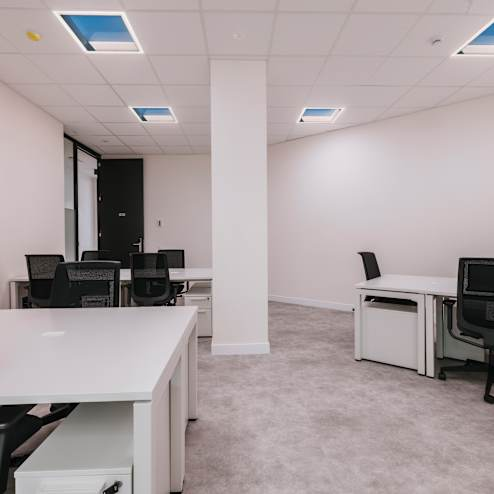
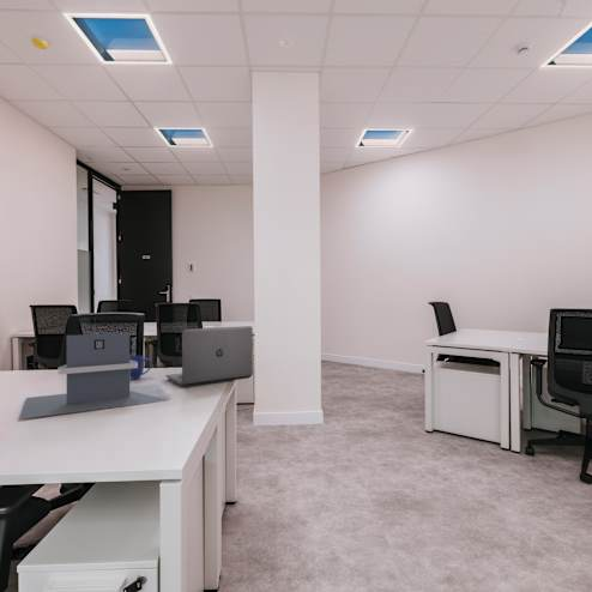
+ laptop (209, 352)
+ mug (139, 367)
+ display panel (98, 366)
